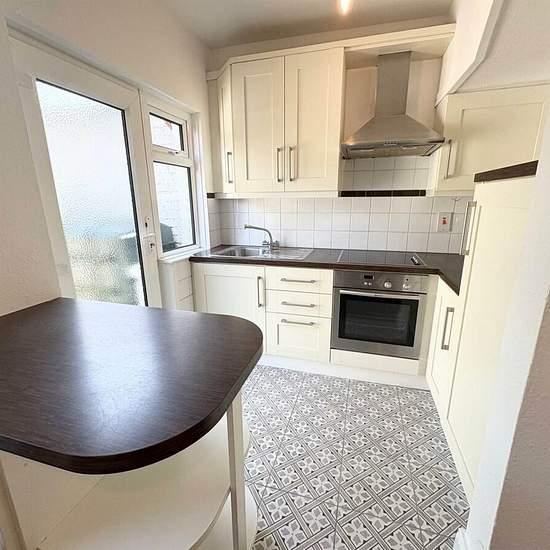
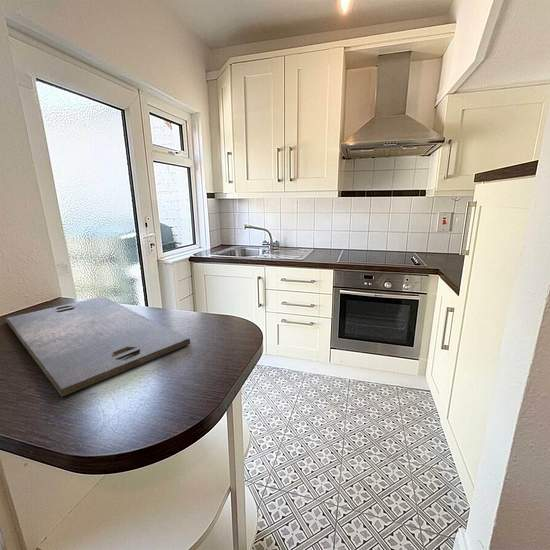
+ cutting board (89, 329)
